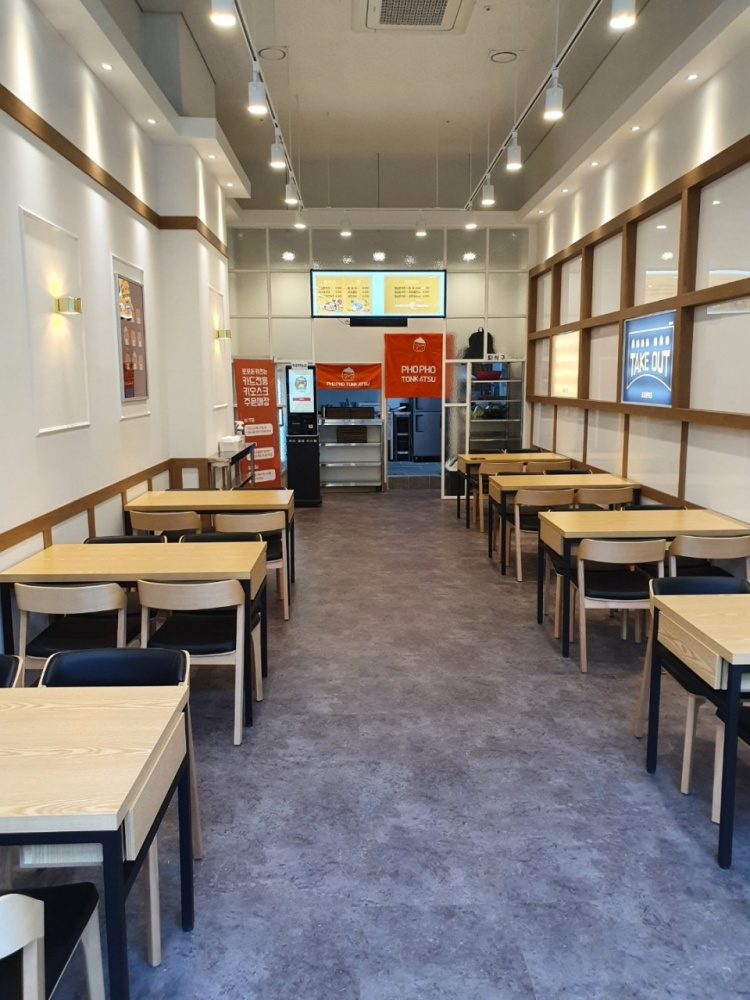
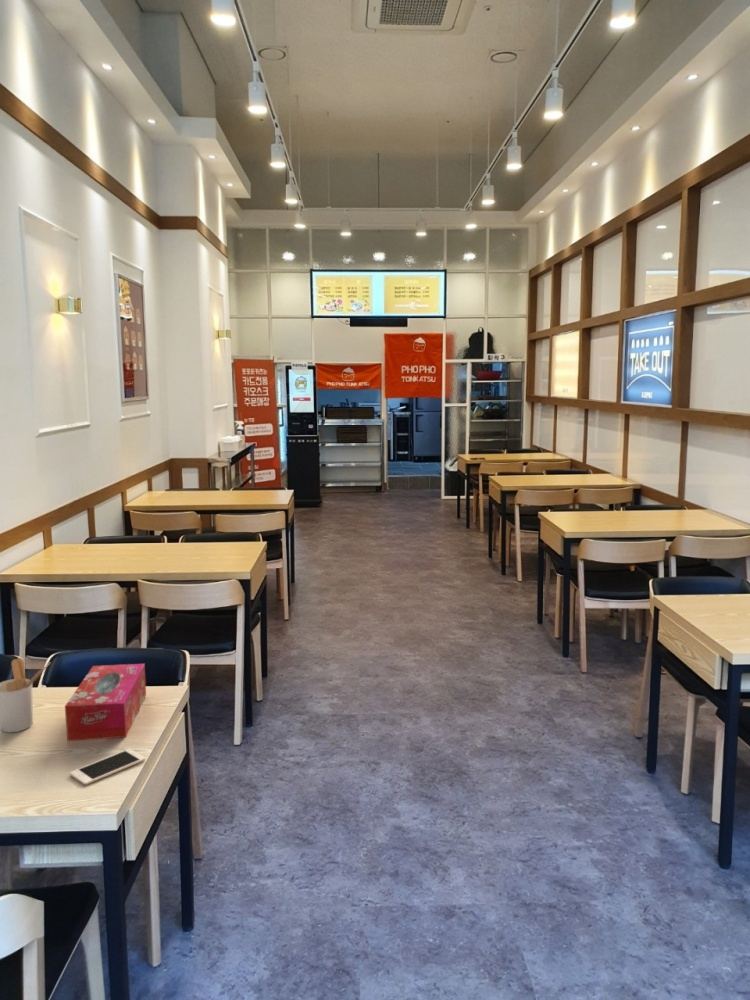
+ cell phone (108, 766)
+ tissue box (108, 699)
+ utensil holder (24, 694)
